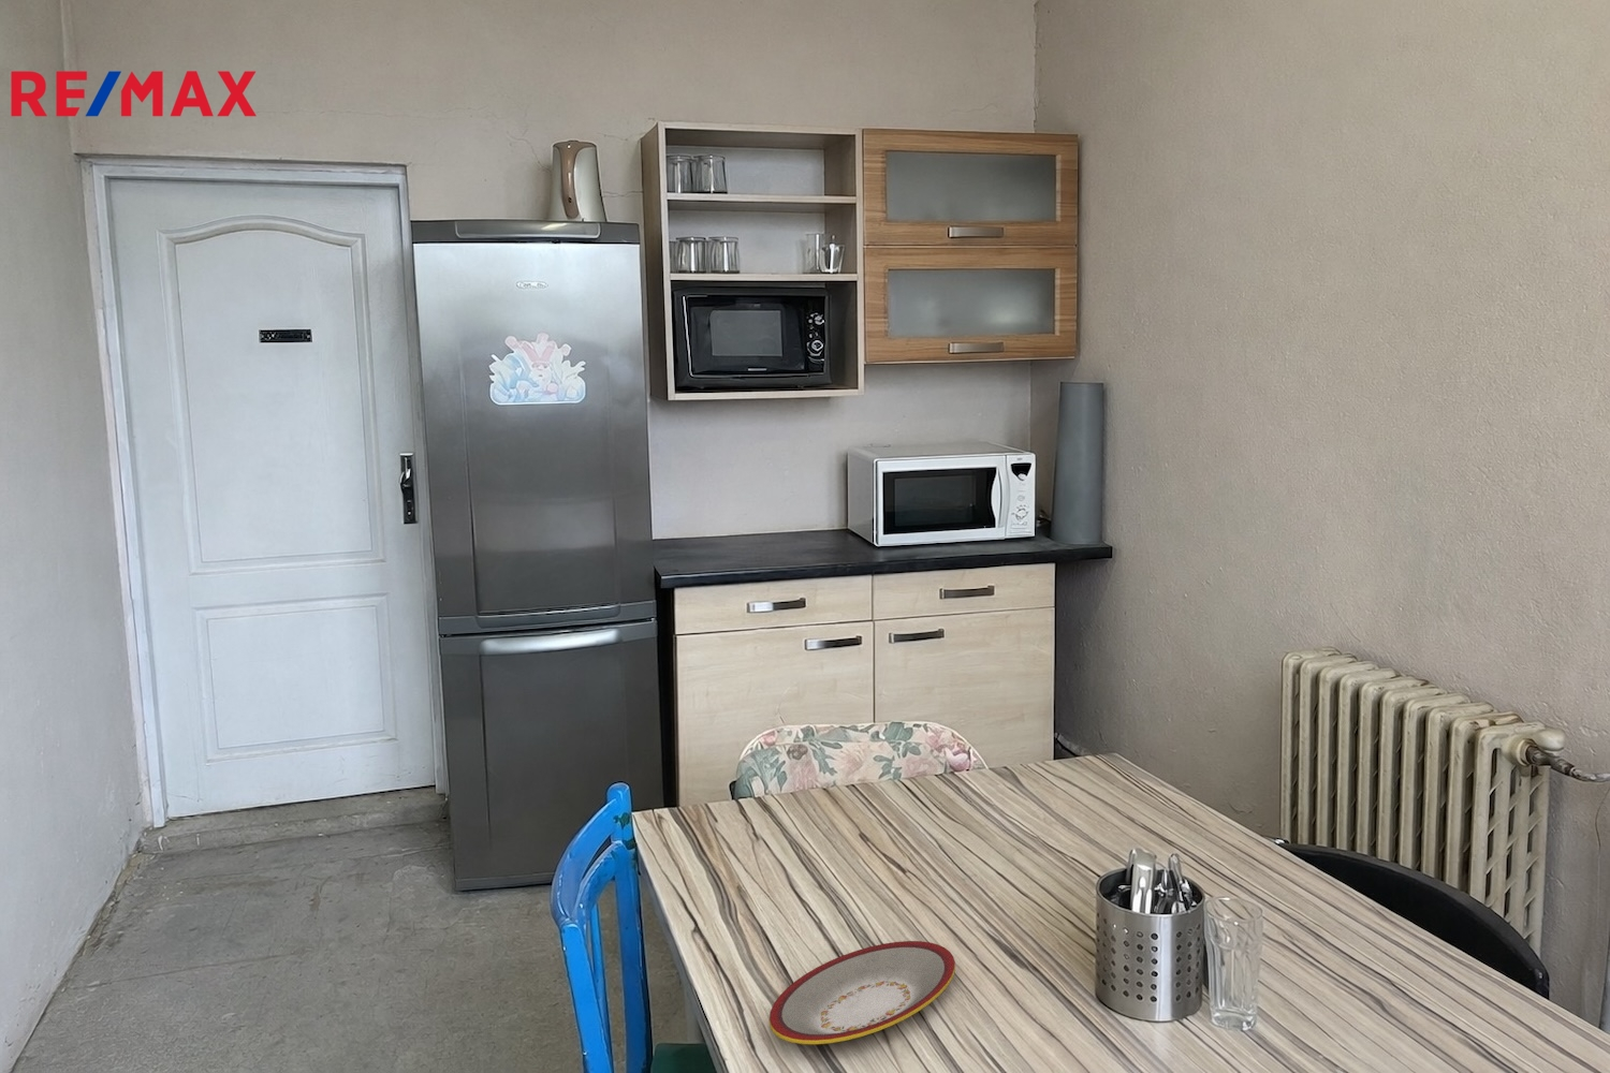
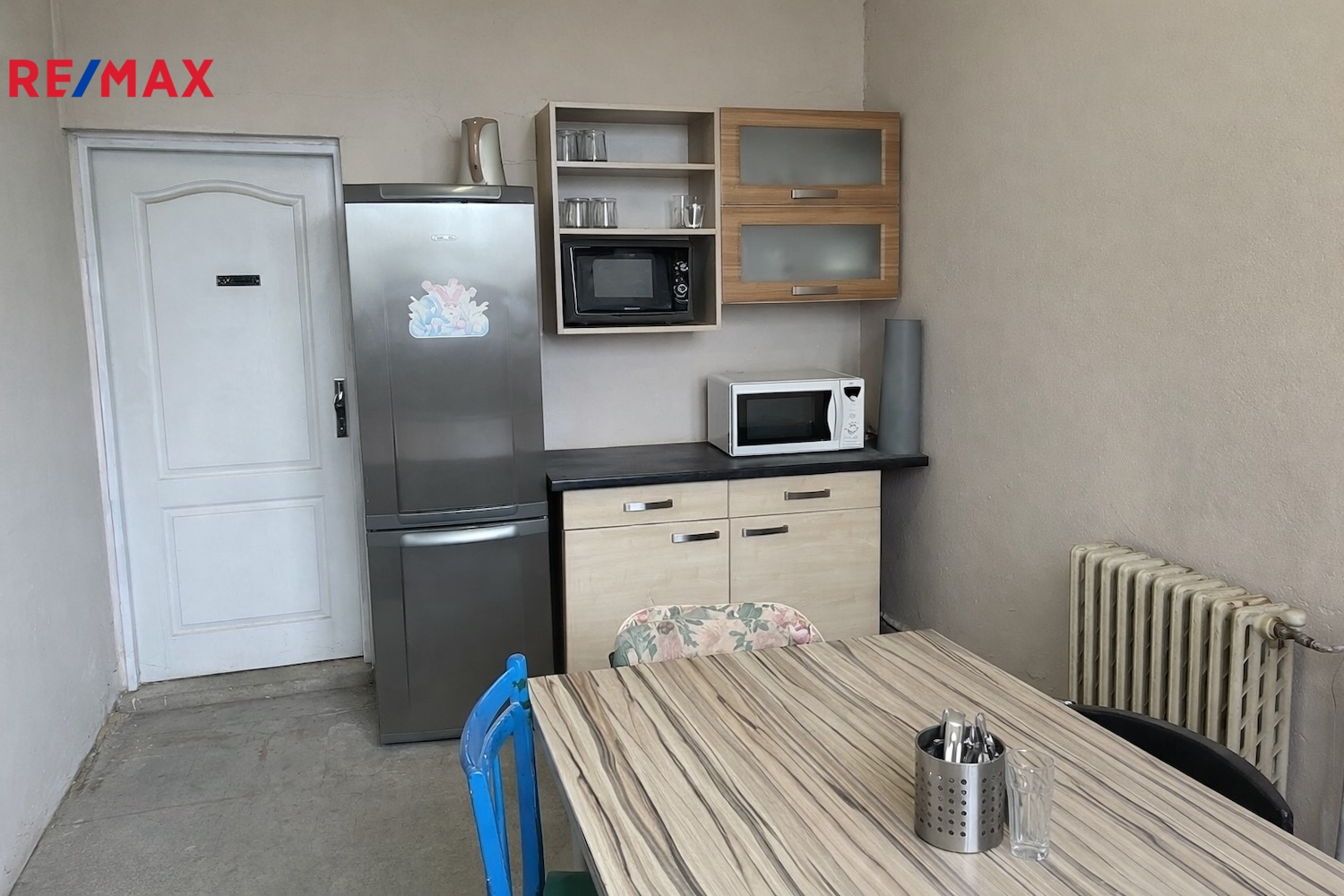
- plate (866, 996)
